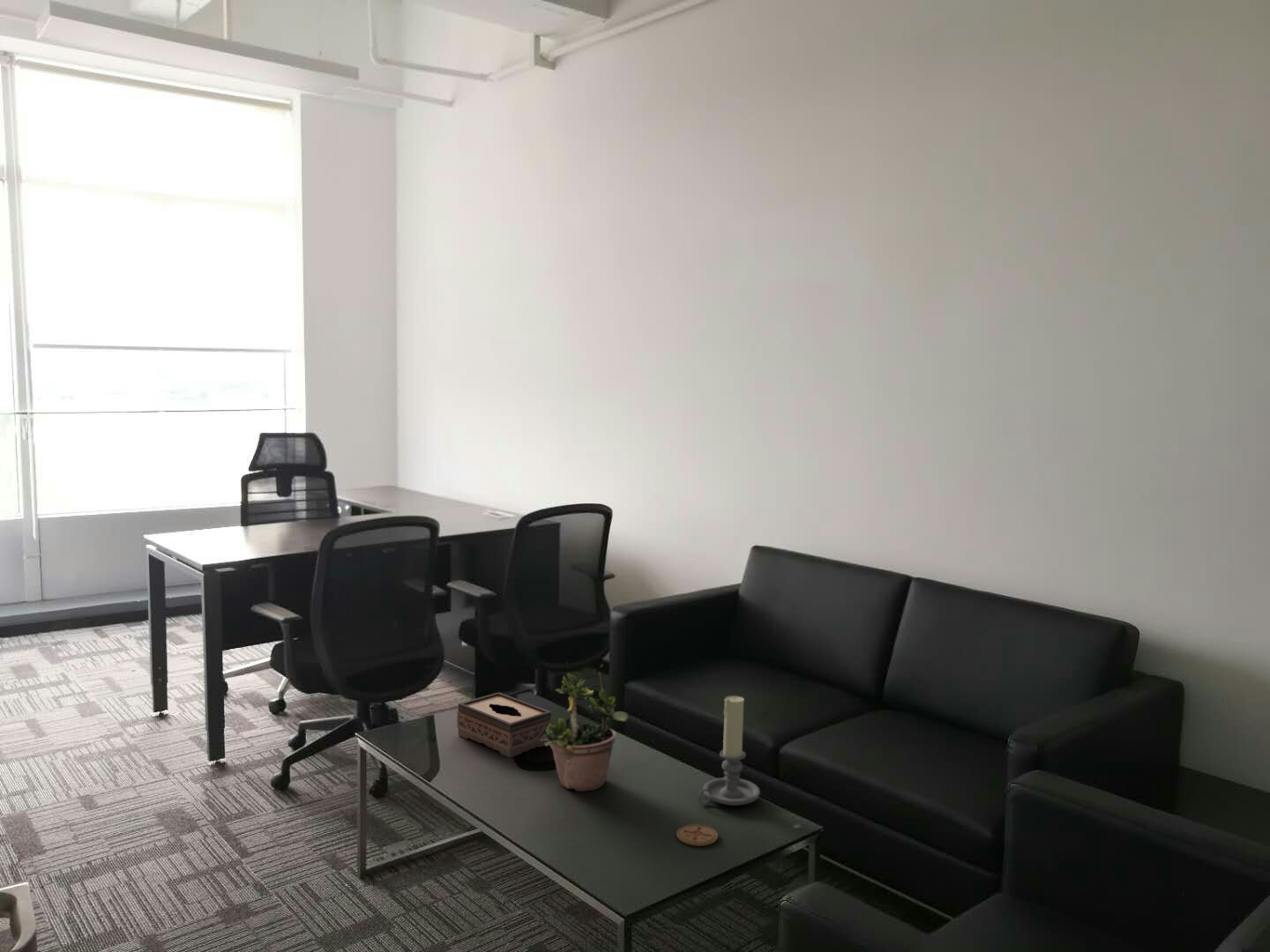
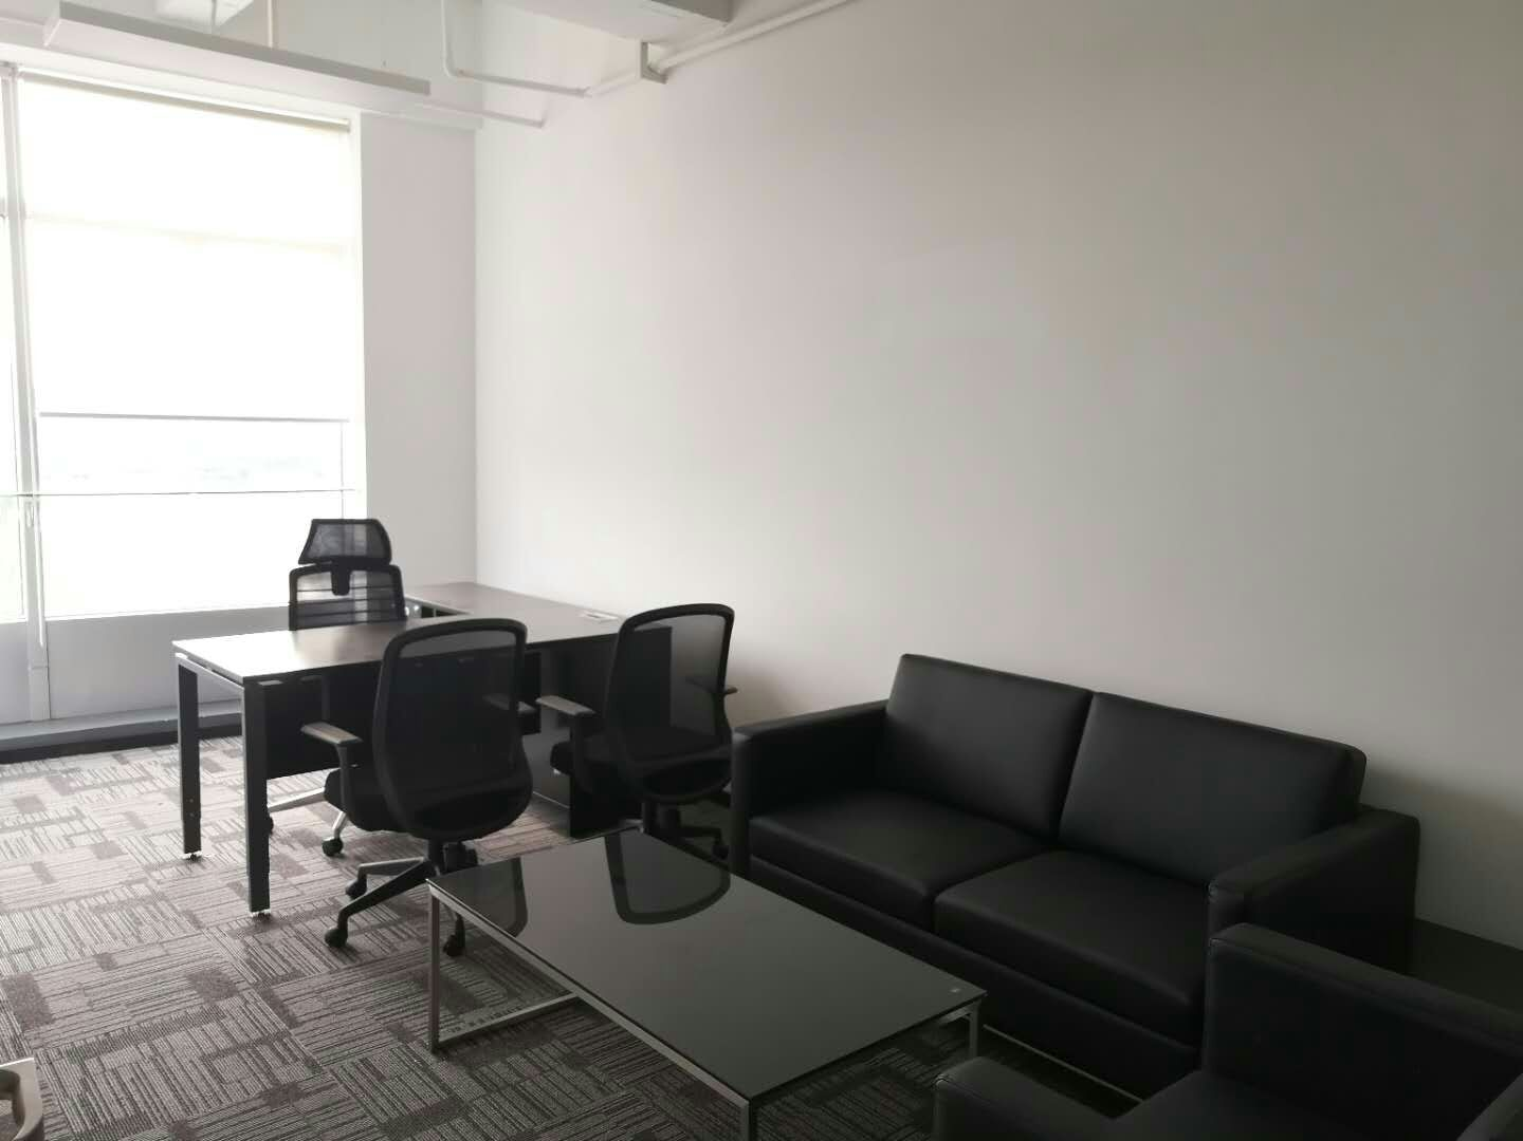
- potted plant (578, 721)
- candle holder (728, 747)
- tissue box (504, 723)
- coaster (697, 835)
